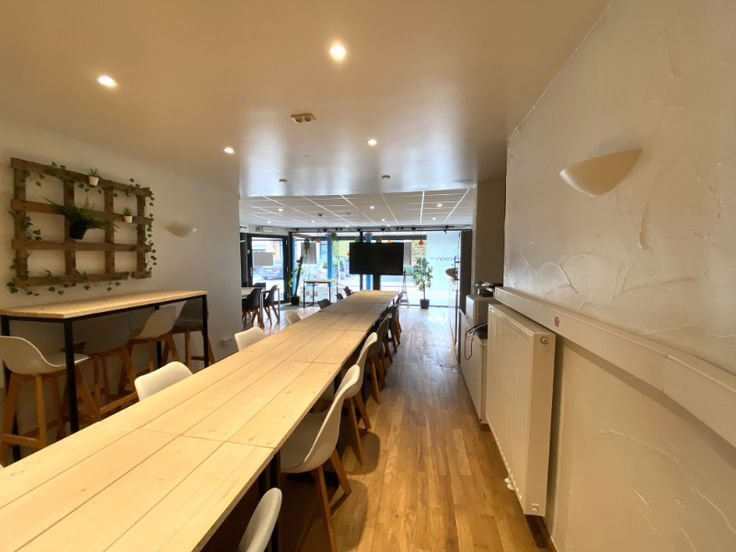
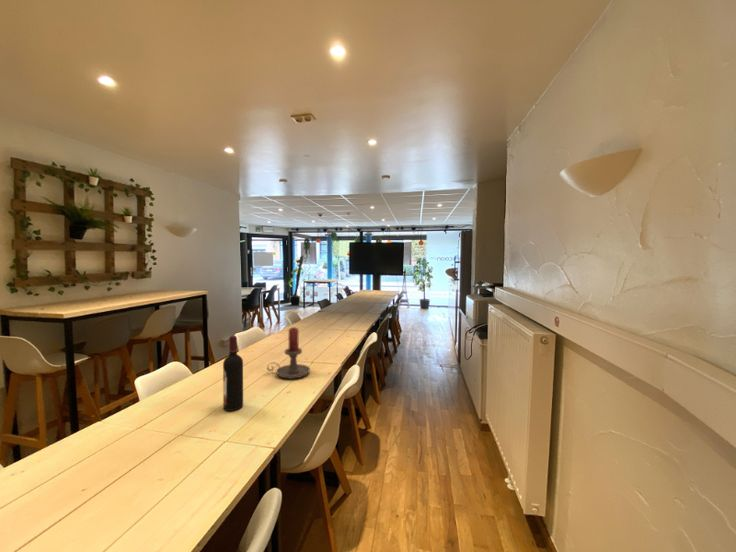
+ wine bottle (233, 371)
+ candle holder (288, 350)
